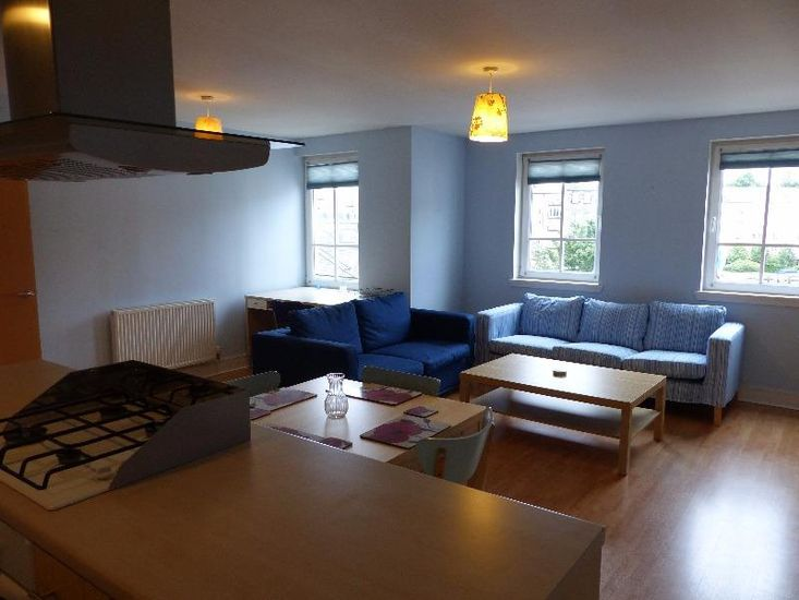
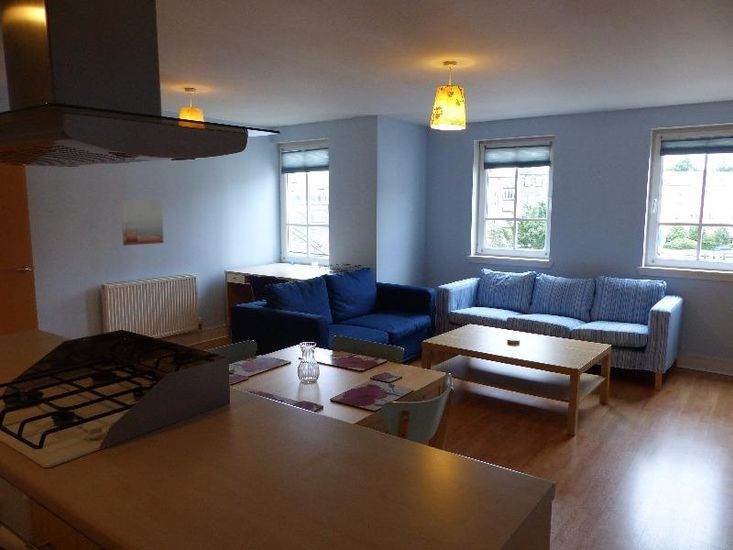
+ wall art (142, 222)
